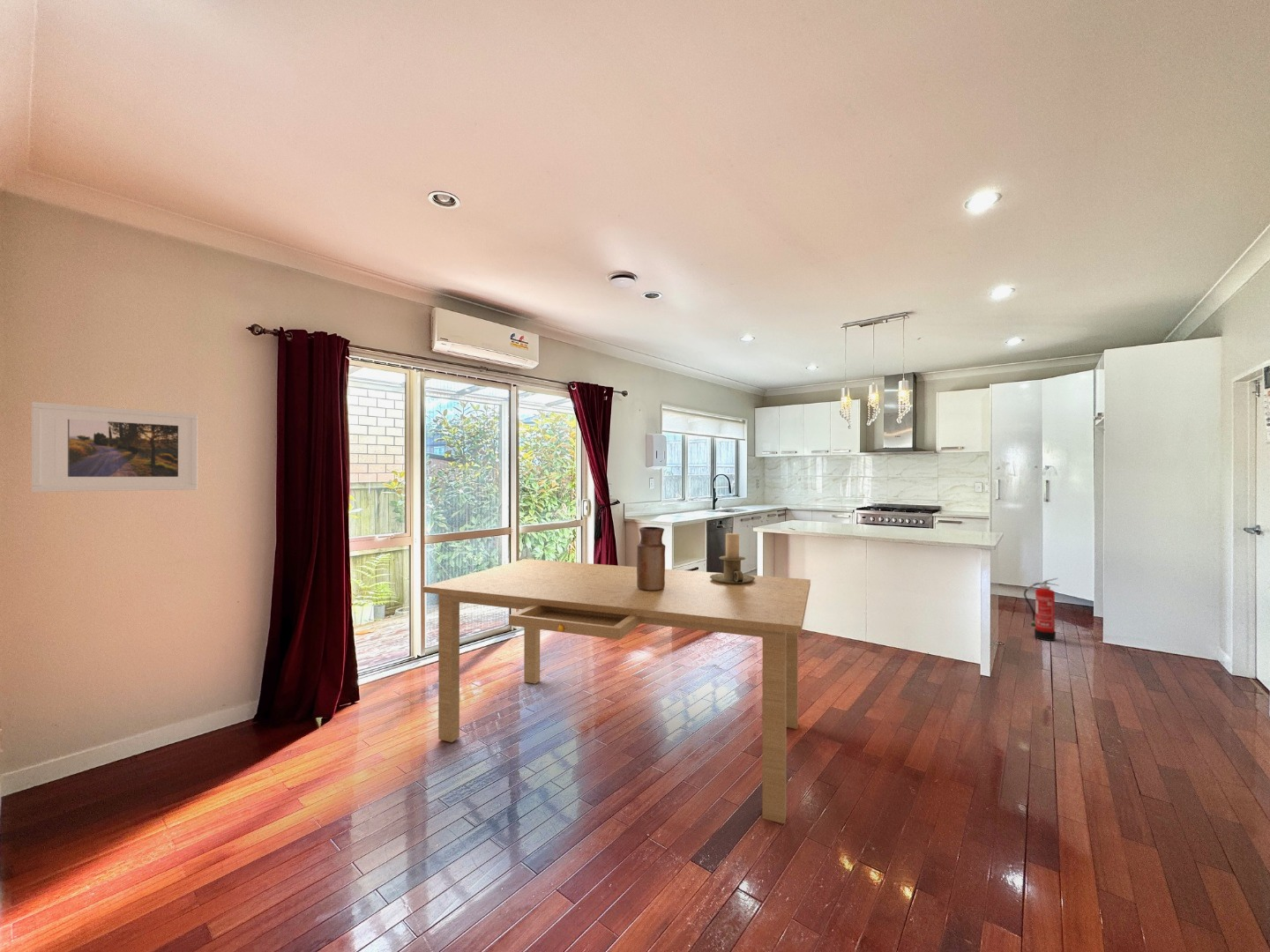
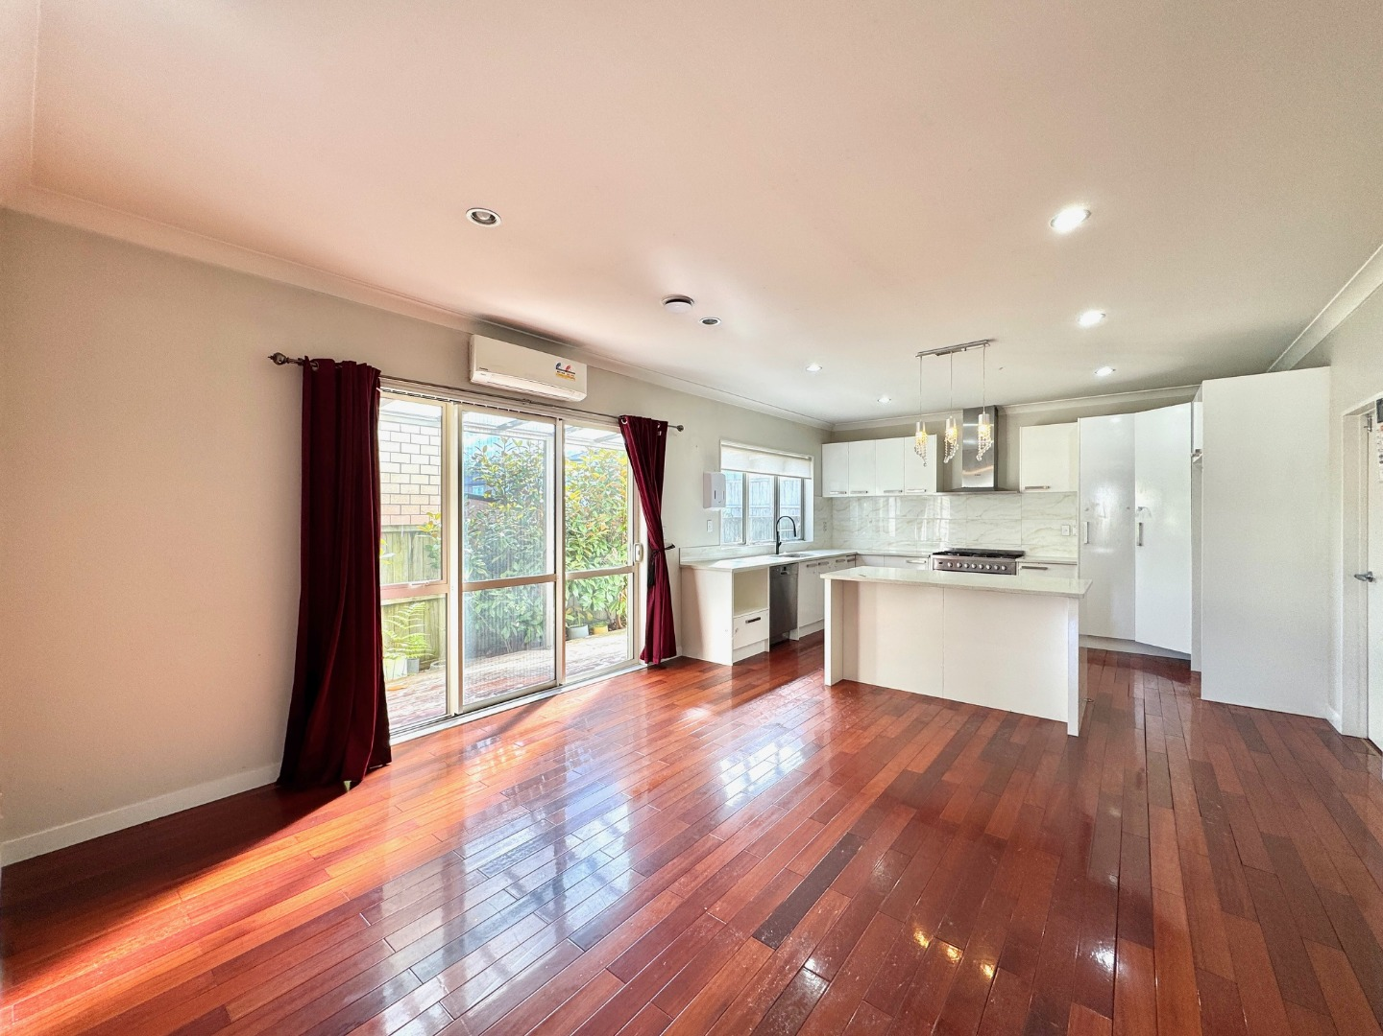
- dining table (617, 639)
- fire extinguisher (1041, 606)
- vase (651, 557)
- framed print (122, 450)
- candle holder (732, 556)
